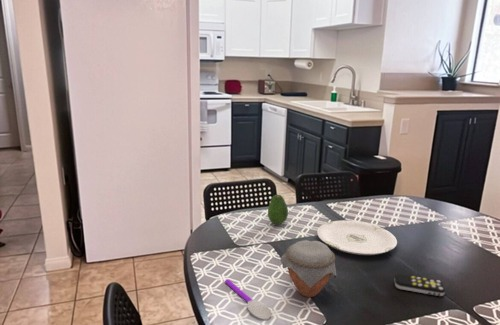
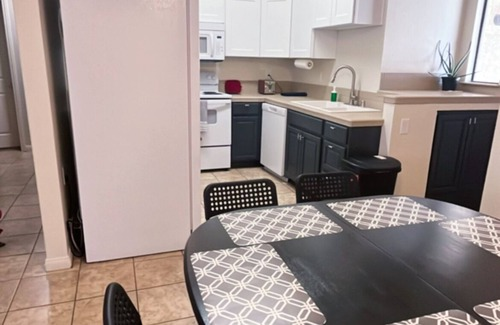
- remote control (418, 284)
- jar (310, 269)
- fruit (278, 209)
- spoon (245, 297)
- plate (355, 238)
